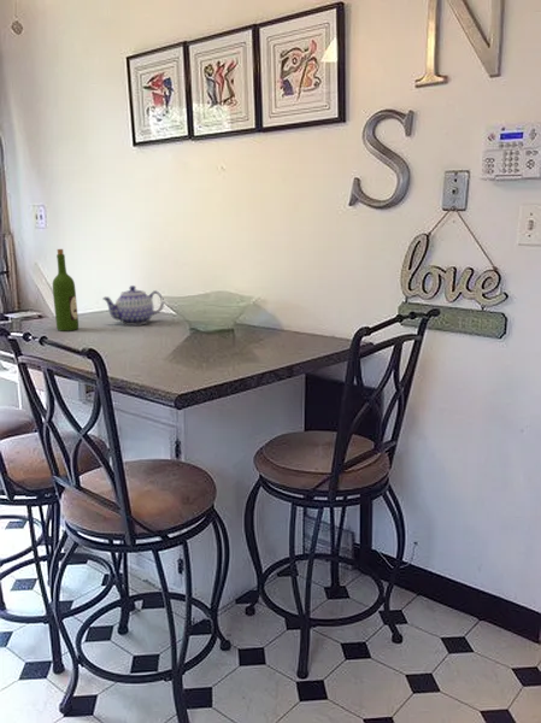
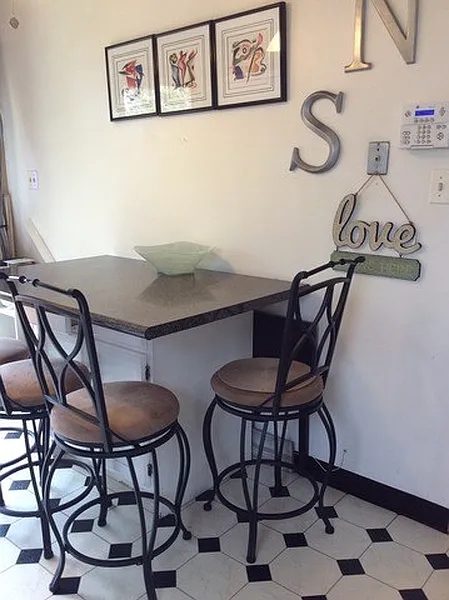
- wine bottle (64, 289)
- teapot (134, 304)
